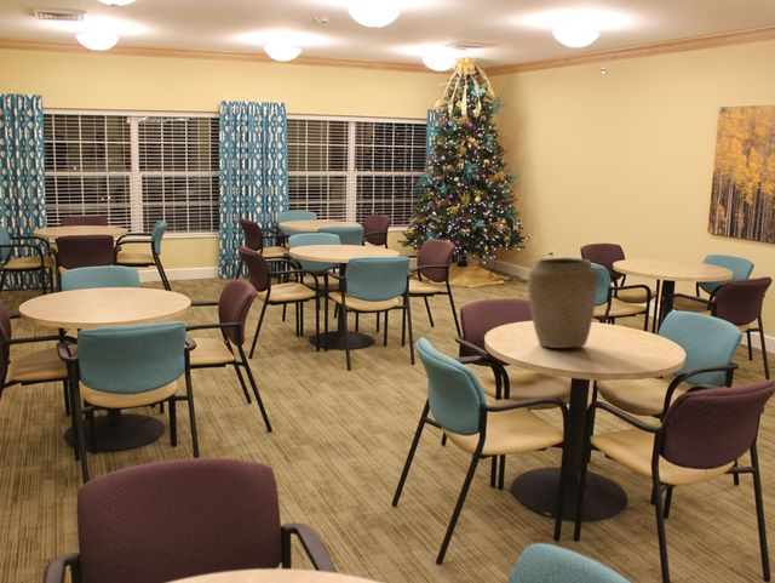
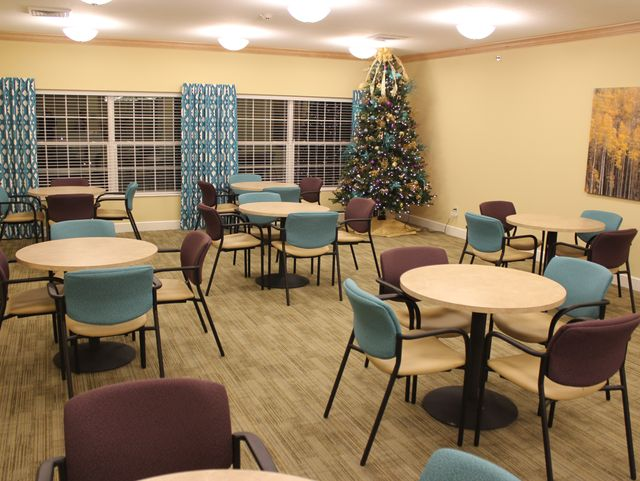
- vase (561, 303)
